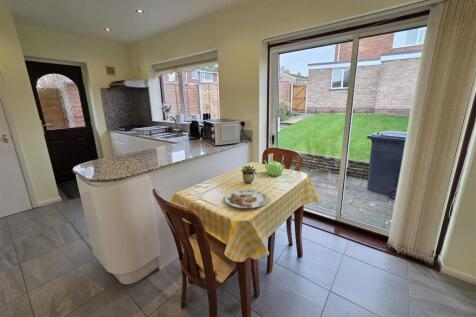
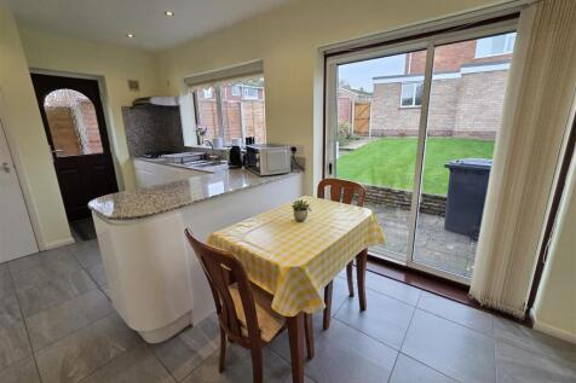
- plate (246, 198)
- teapot (273, 167)
